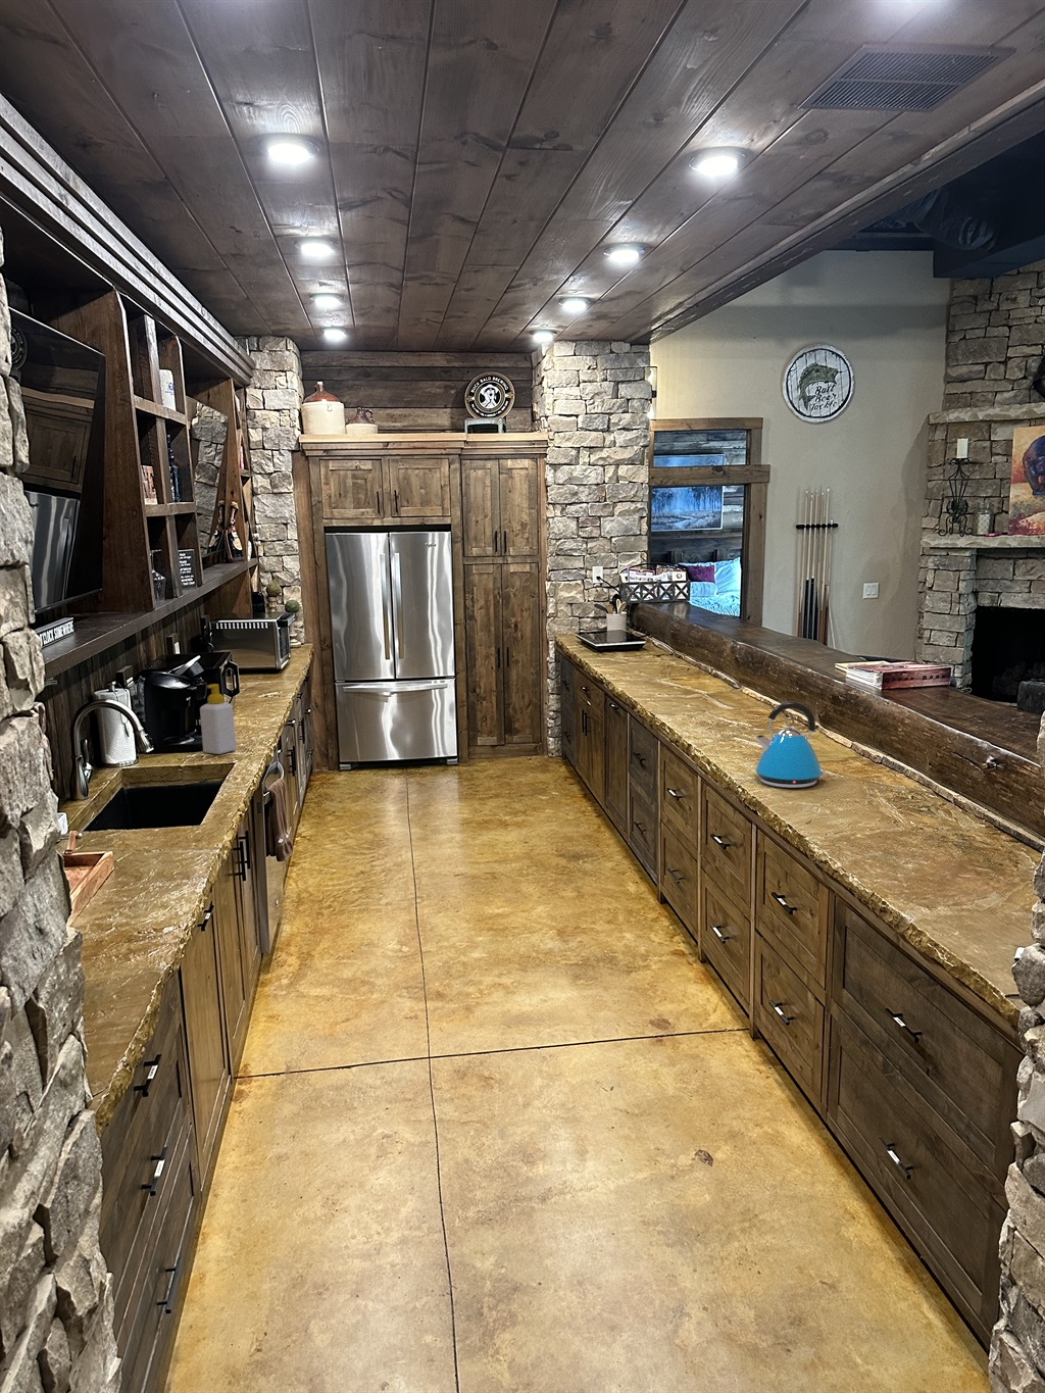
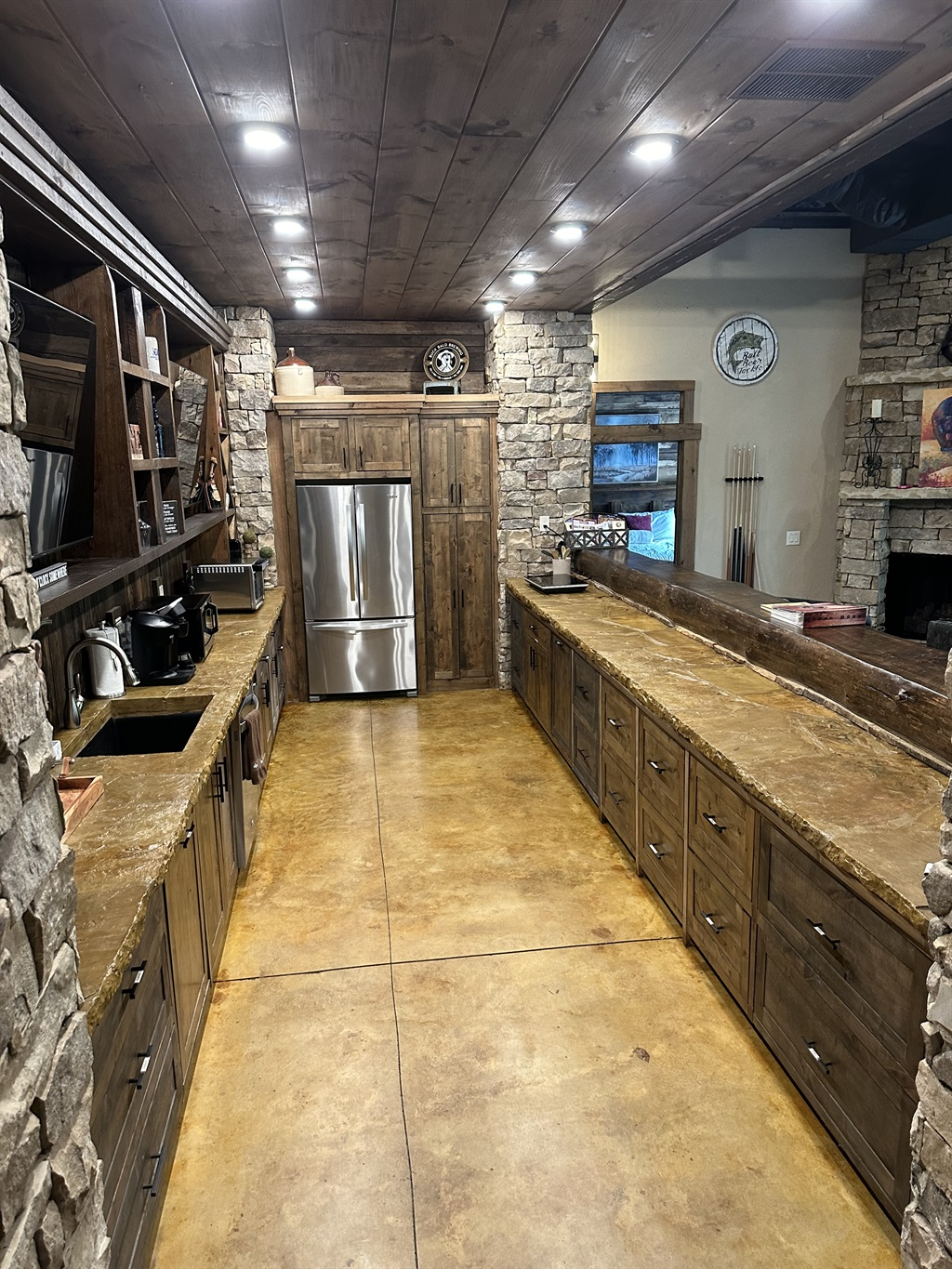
- kettle (791, 741)
- soap bottle (216, 718)
